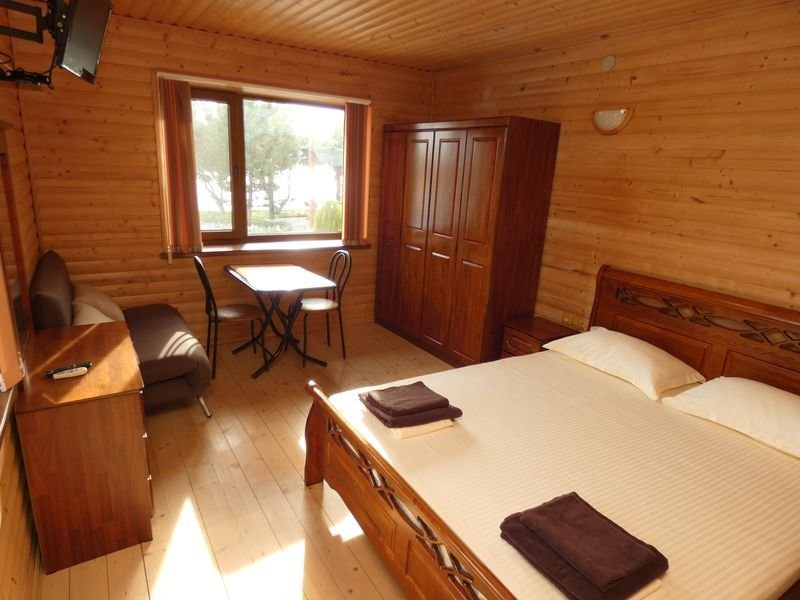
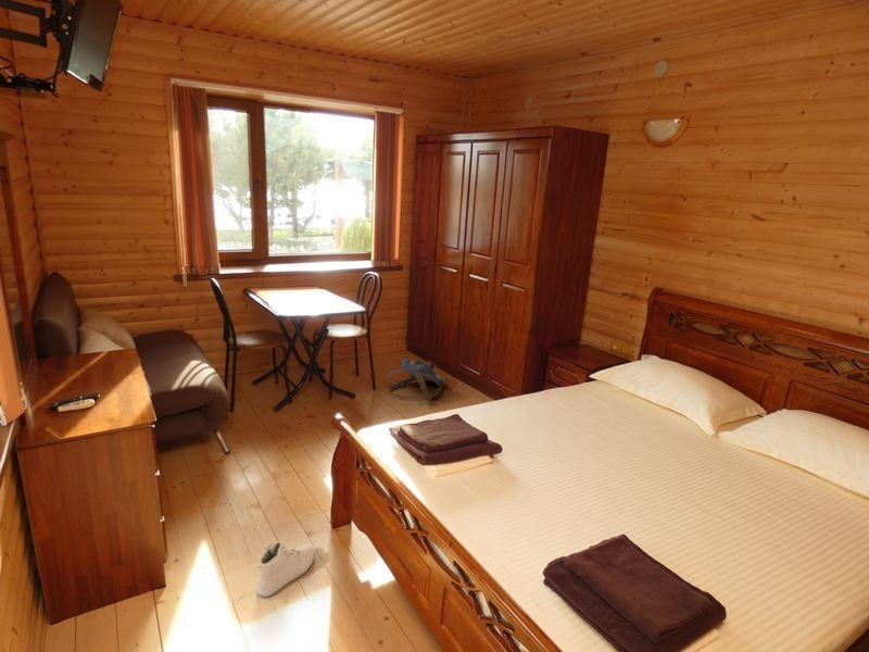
+ backpack (420, 374)
+ sneaker (288, 556)
